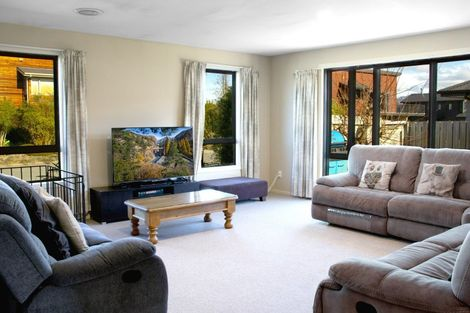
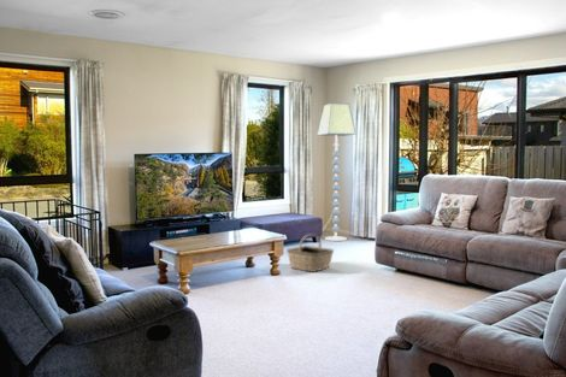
+ floor lamp (336, 171)
+ basket (309, 251)
